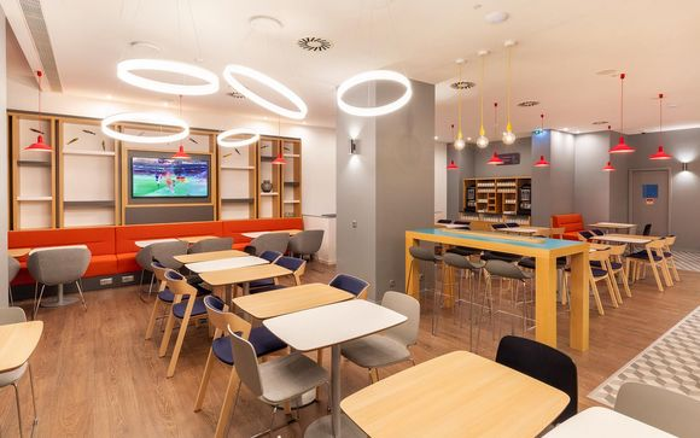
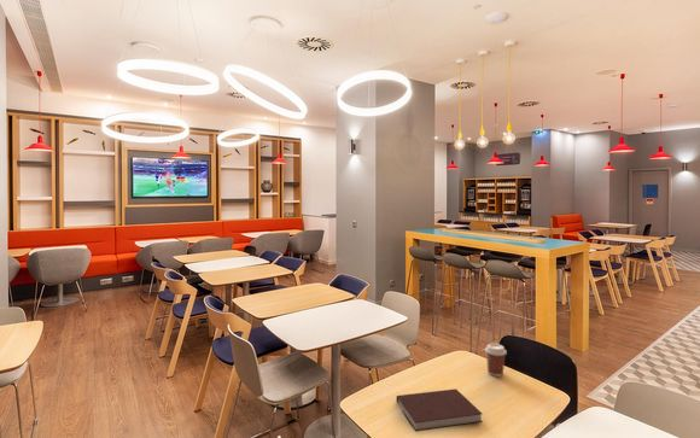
+ coffee cup (495, 360)
+ notebook (437, 408)
